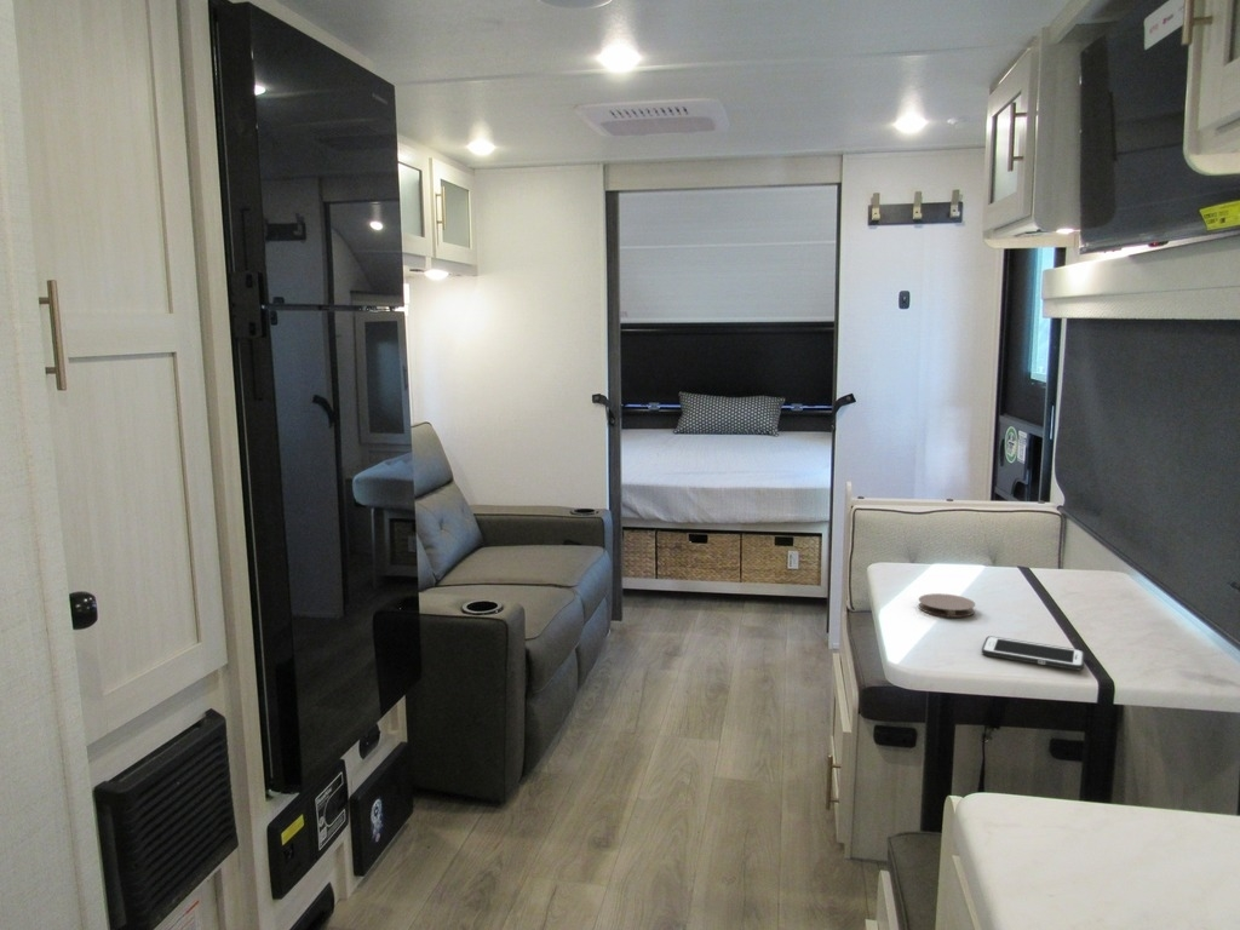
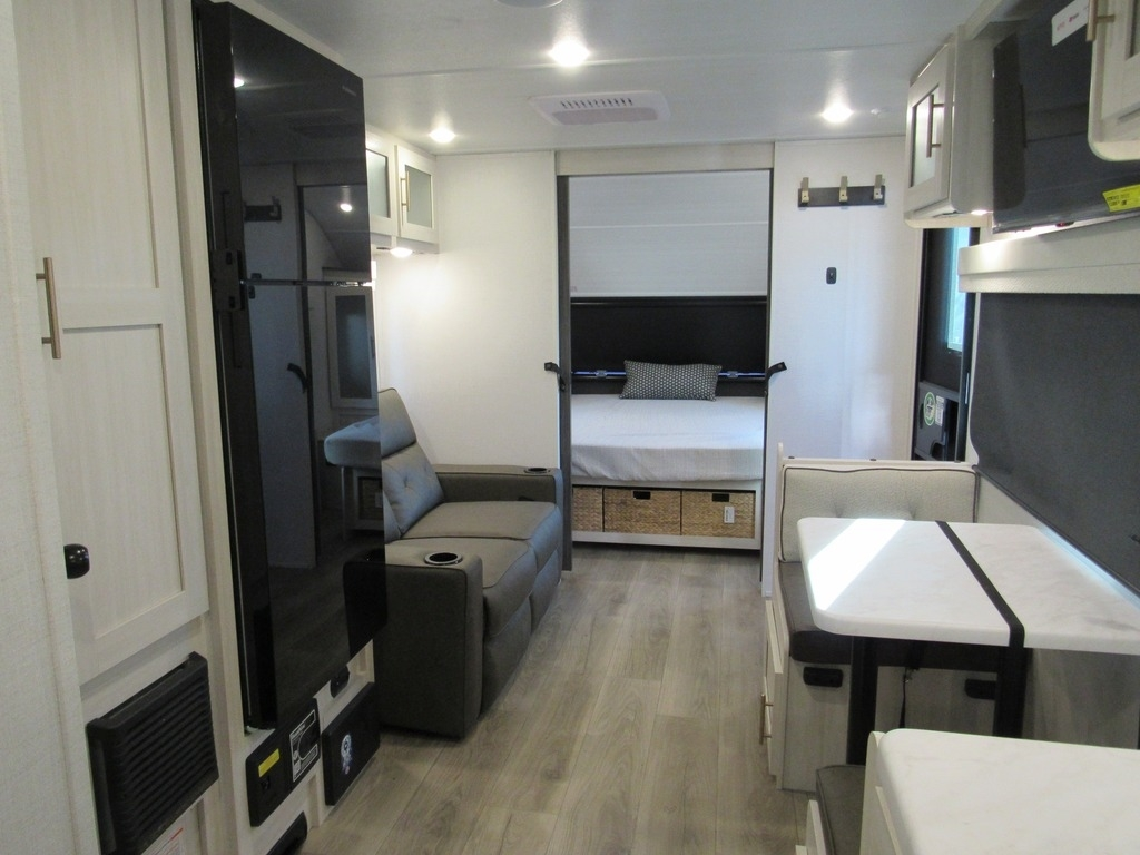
- cell phone (1032, 653)
- coaster (946, 604)
